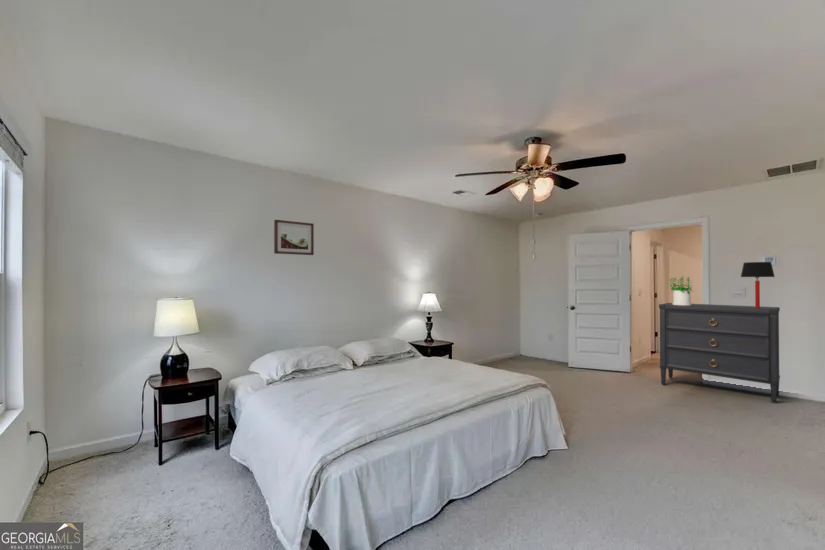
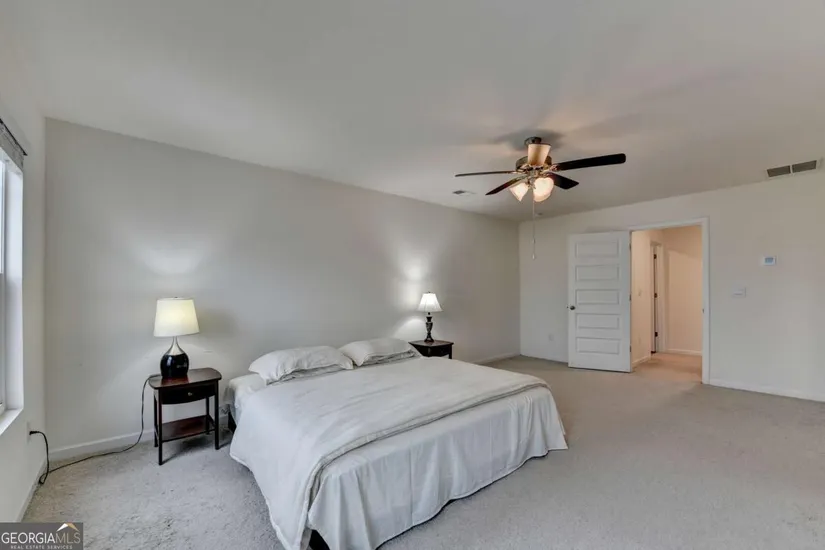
- potted plant (680, 290)
- dresser (716, 347)
- table lamp (757, 285)
- wall art (294, 238)
